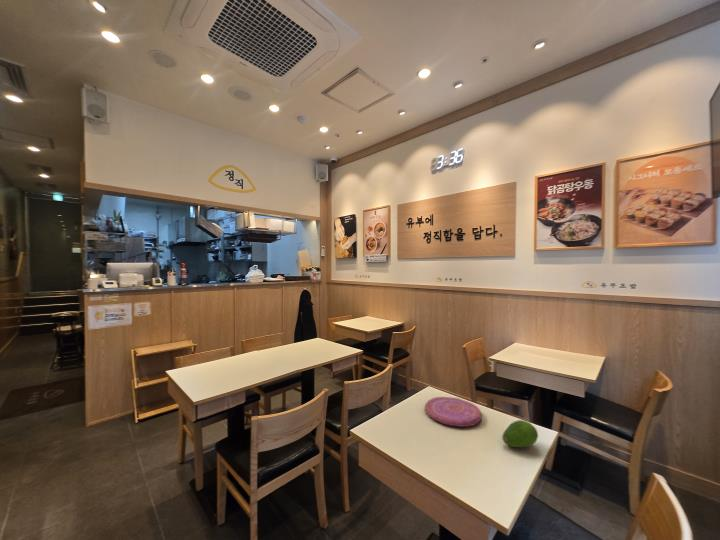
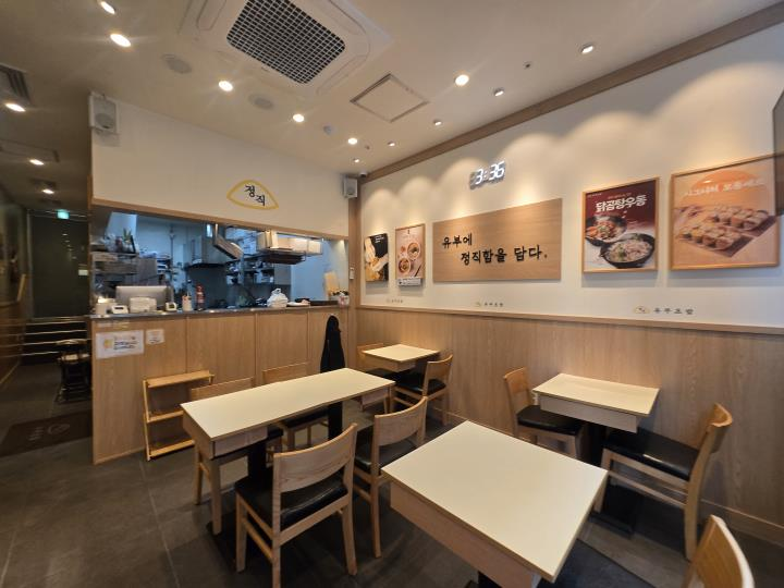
- fruit (519, 433)
- plate (452, 410)
